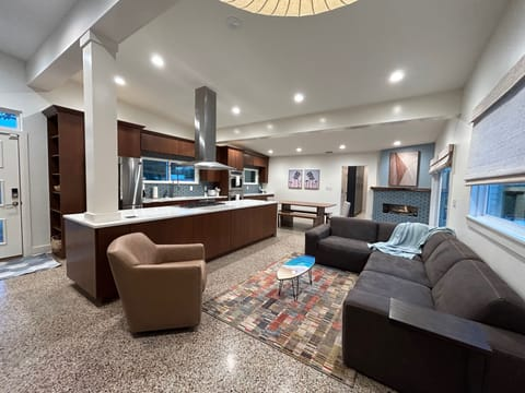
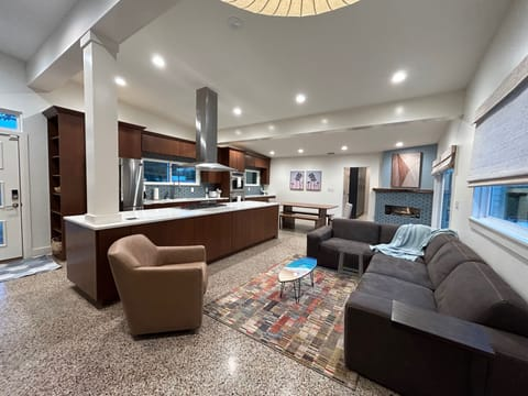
+ footstool (350, 268)
